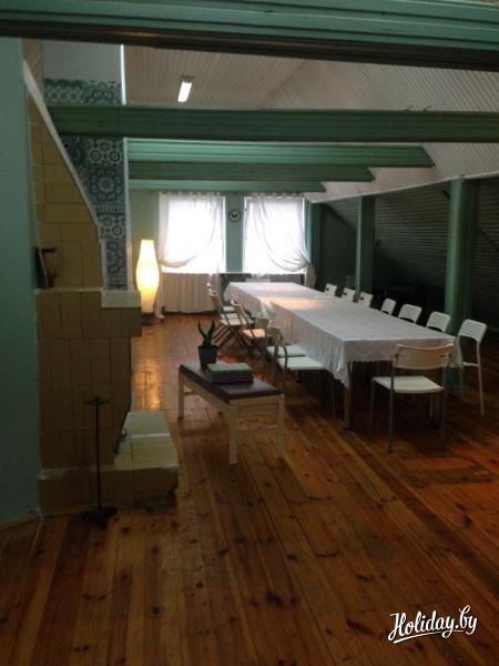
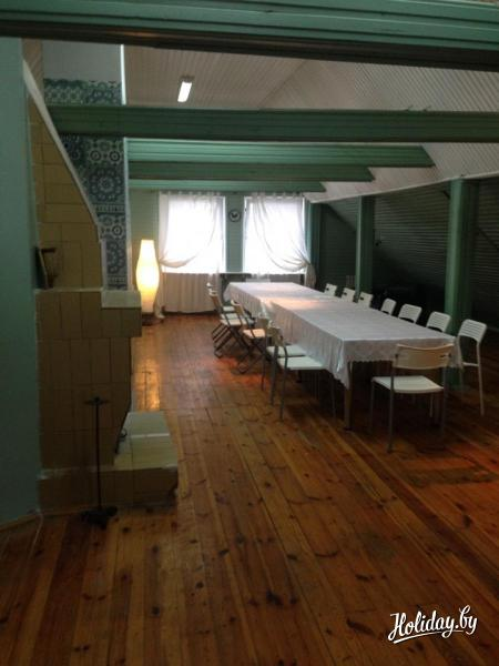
- bench (225, 404)
- stack of books (228, 372)
- potted plant (207, 342)
